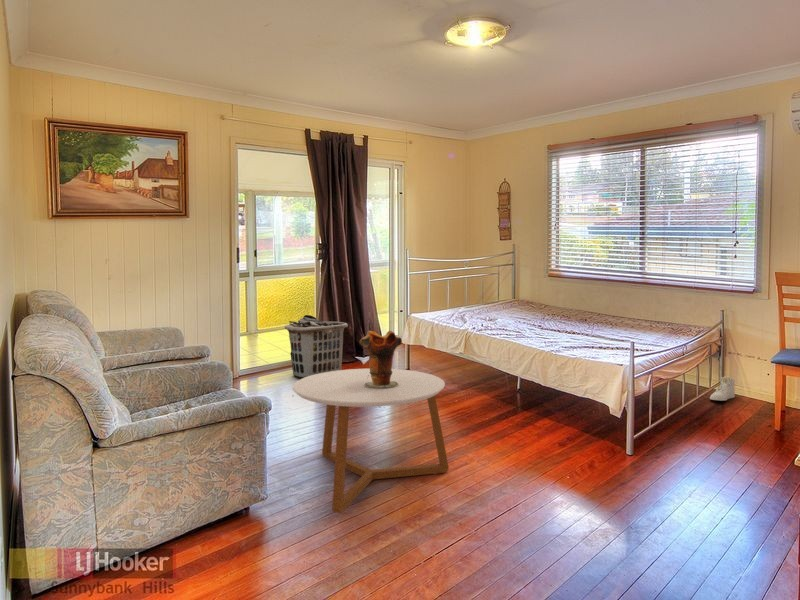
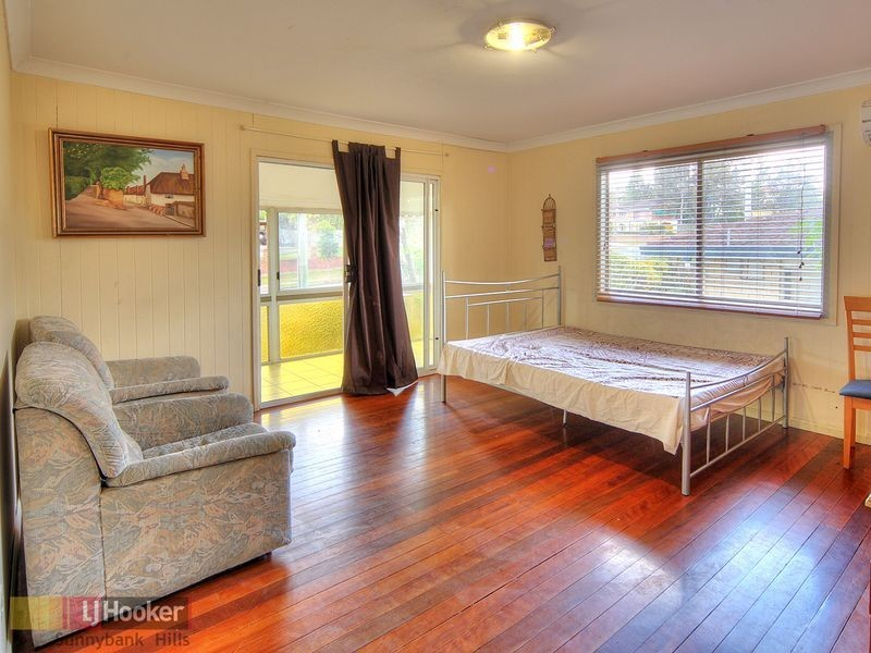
- coffee table (372, 406)
- sneaker (722, 387)
- decorative vase (380, 356)
- clothes hamper (316, 344)
